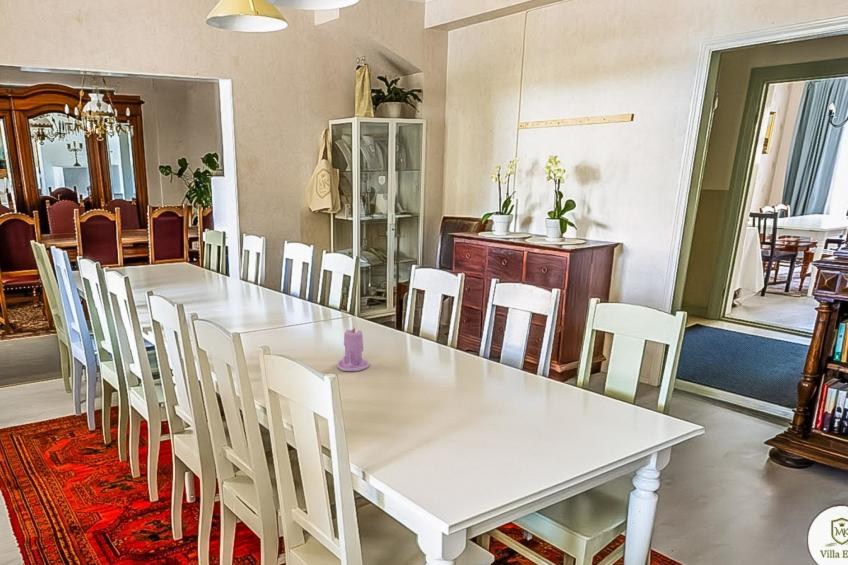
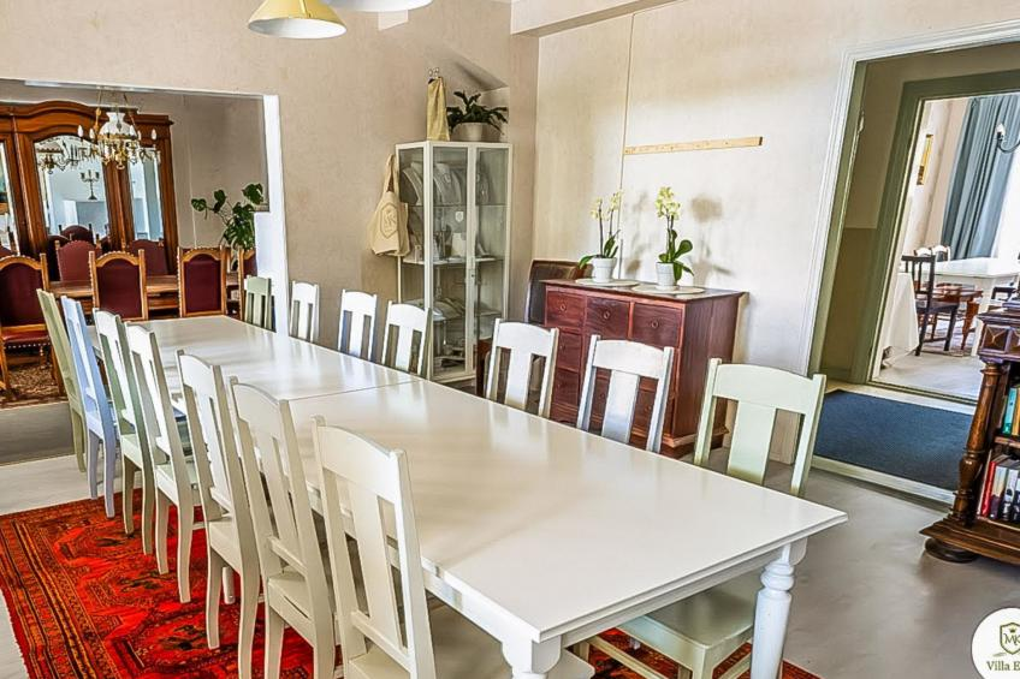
- candle (352, 345)
